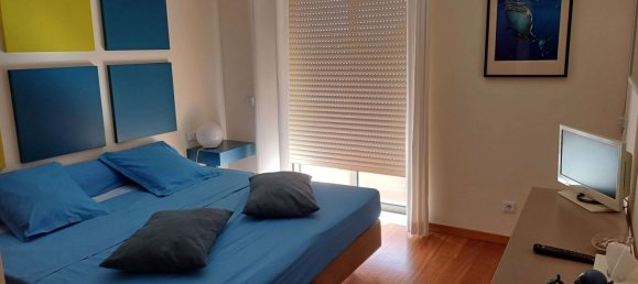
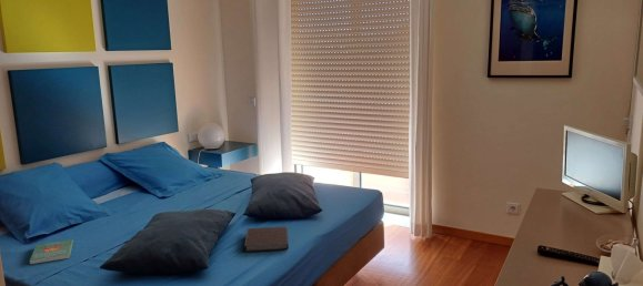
+ notebook (267, 238)
+ book (52, 251)
